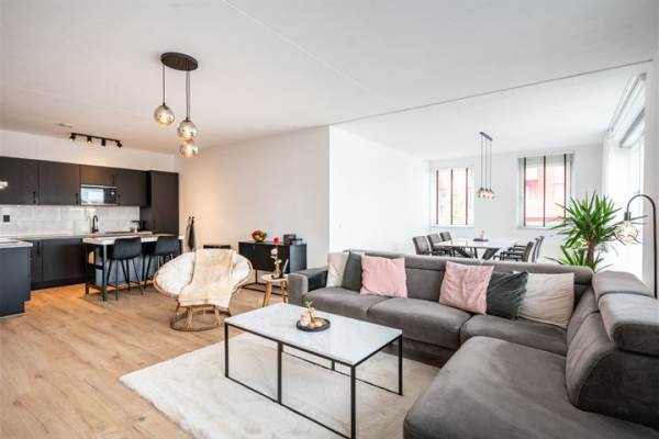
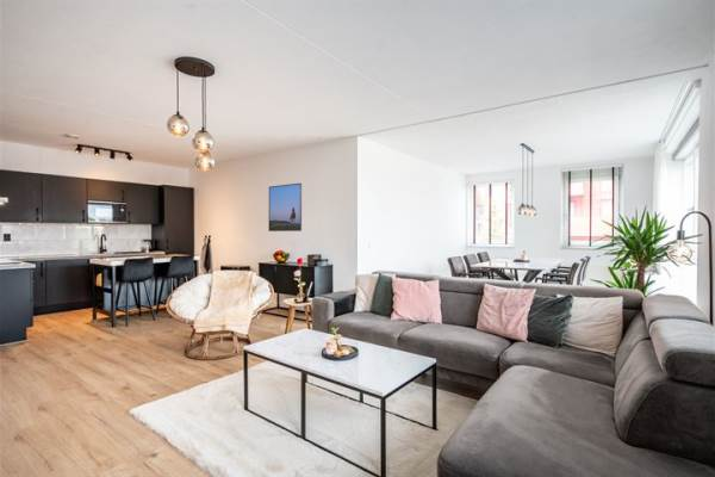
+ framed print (284, 207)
